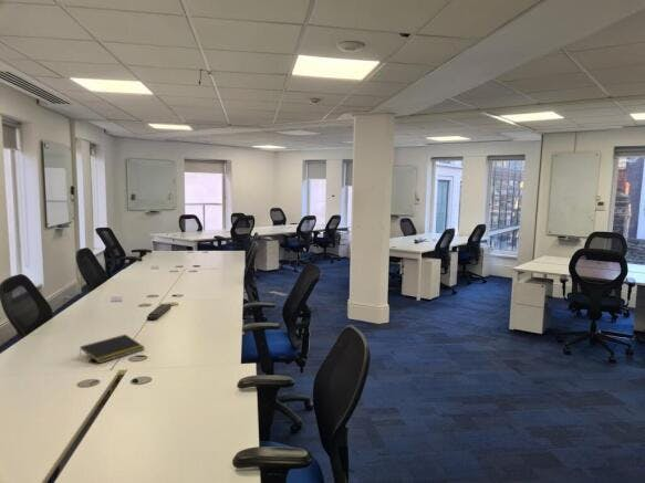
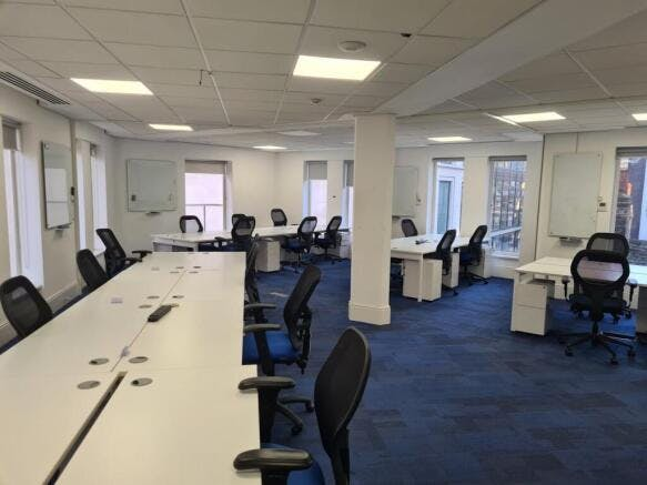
- notepad (113, 347)
